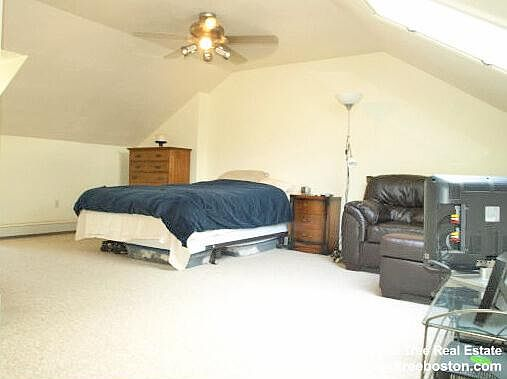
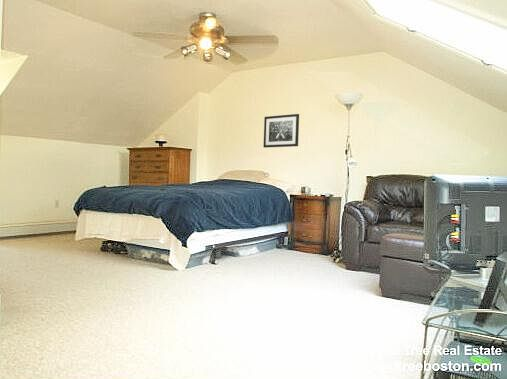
+ wall art (280, 131)
